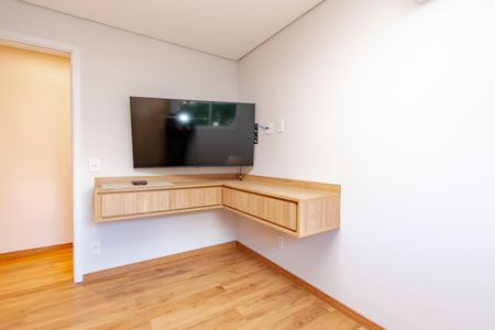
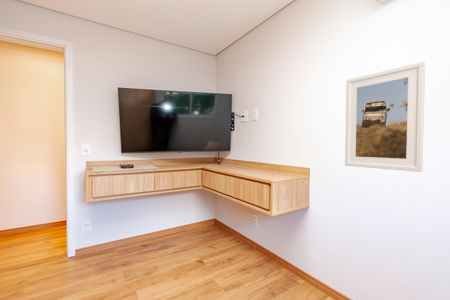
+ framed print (380, 120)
